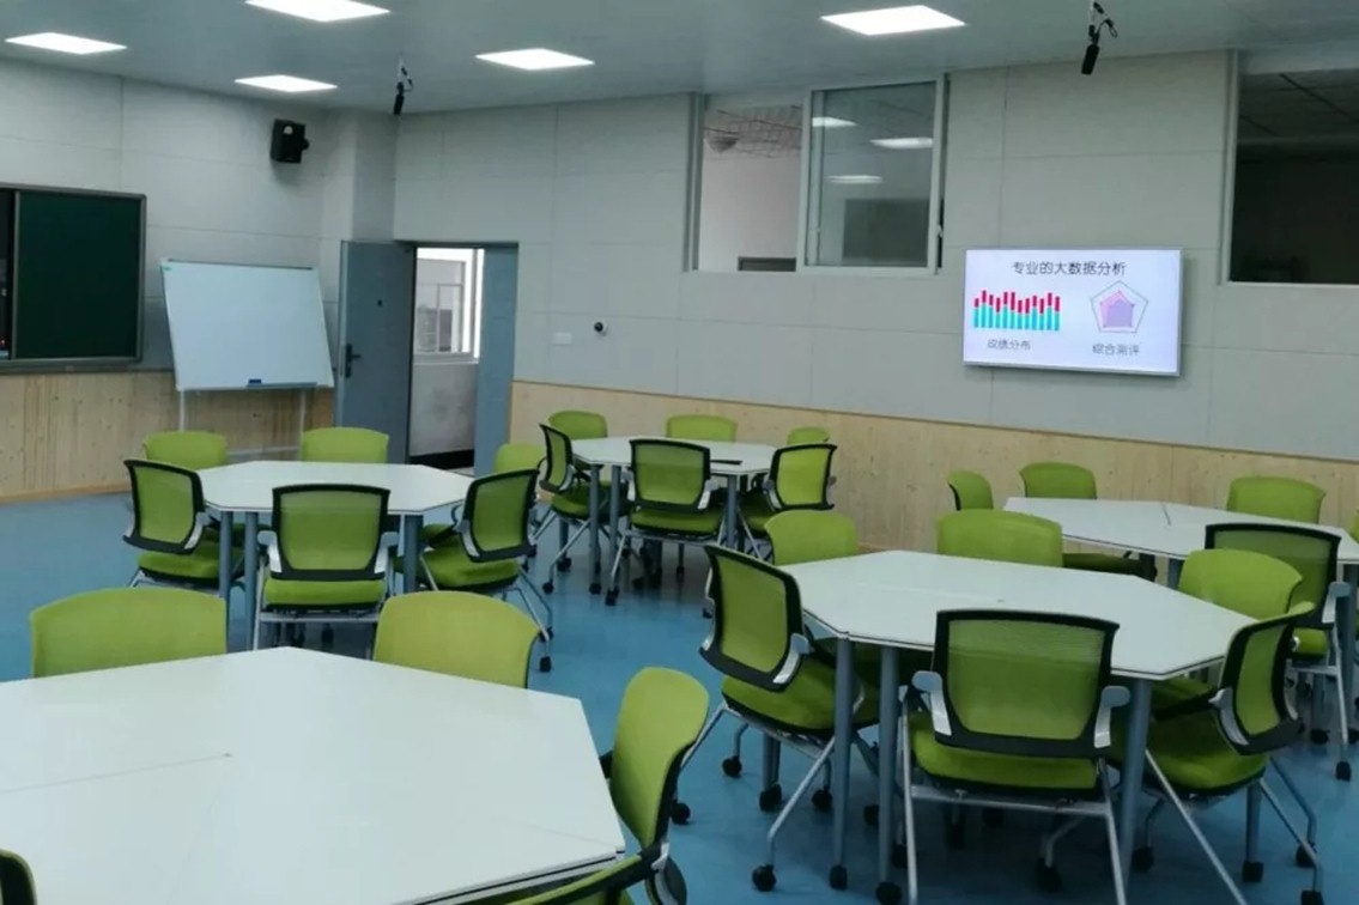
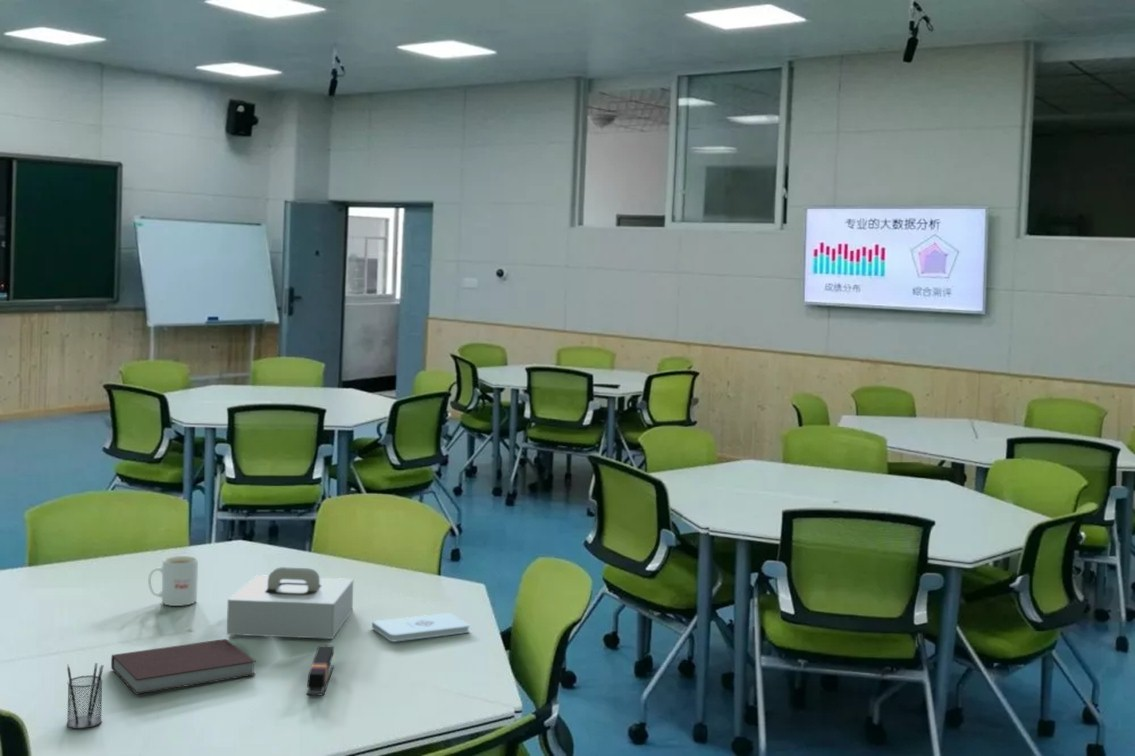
+ tissue box (293, 595)
+ notepad (421, 626)
+ stapler (320, 669)
+ mug (173, 581)
+ notebook (183, 664)
+ pencil holder (85, 691)
